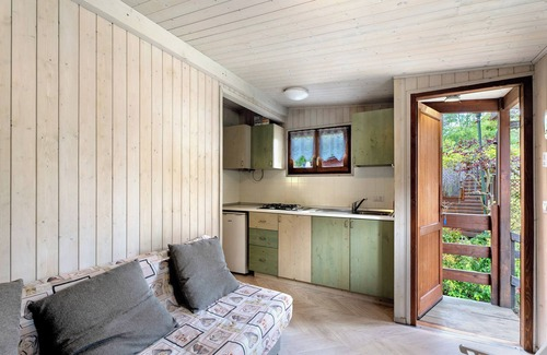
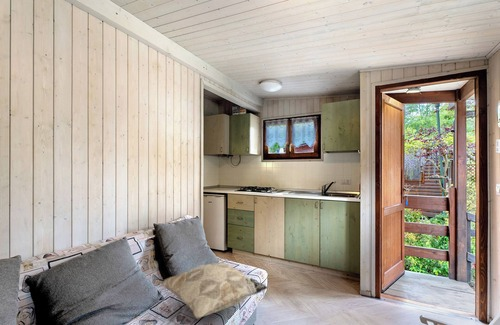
+ decorative pillow (213, 285)
